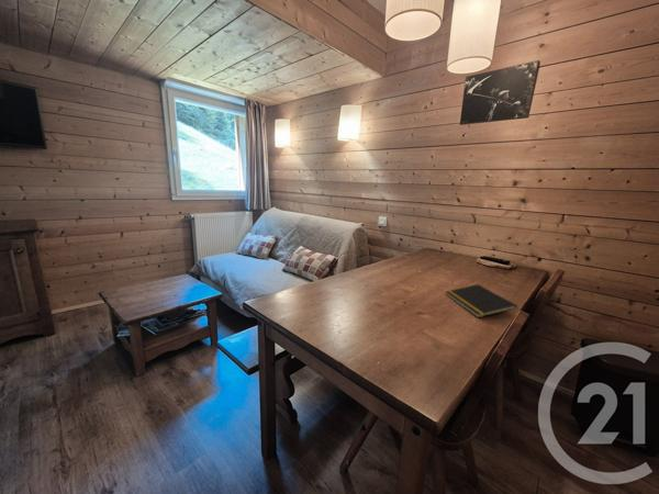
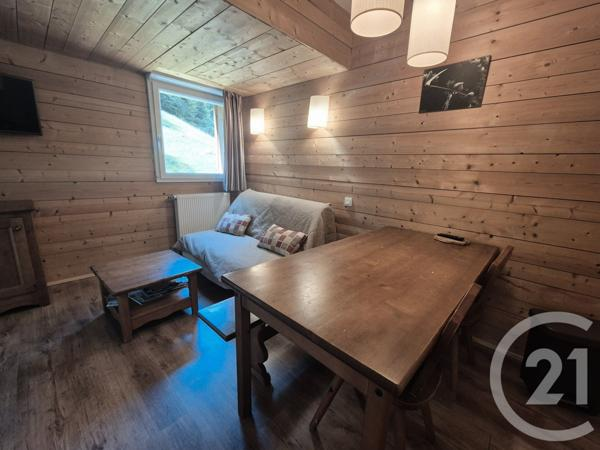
- notepad (478, 299)
